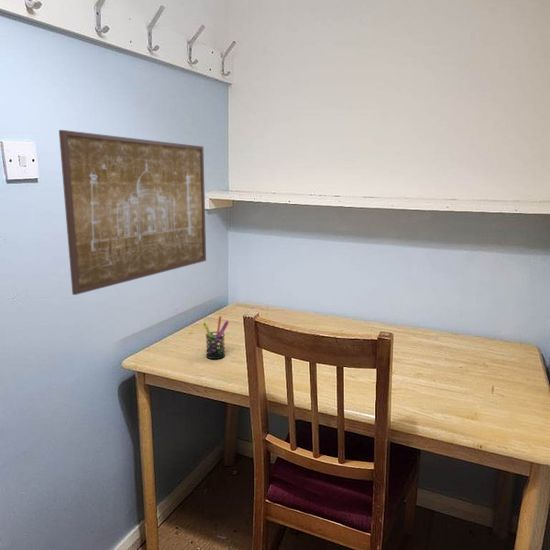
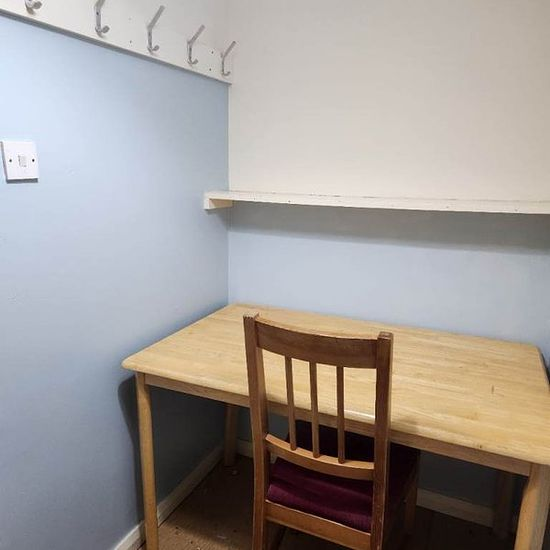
- wall art (147, 209)
- pen holder (214, 336)
